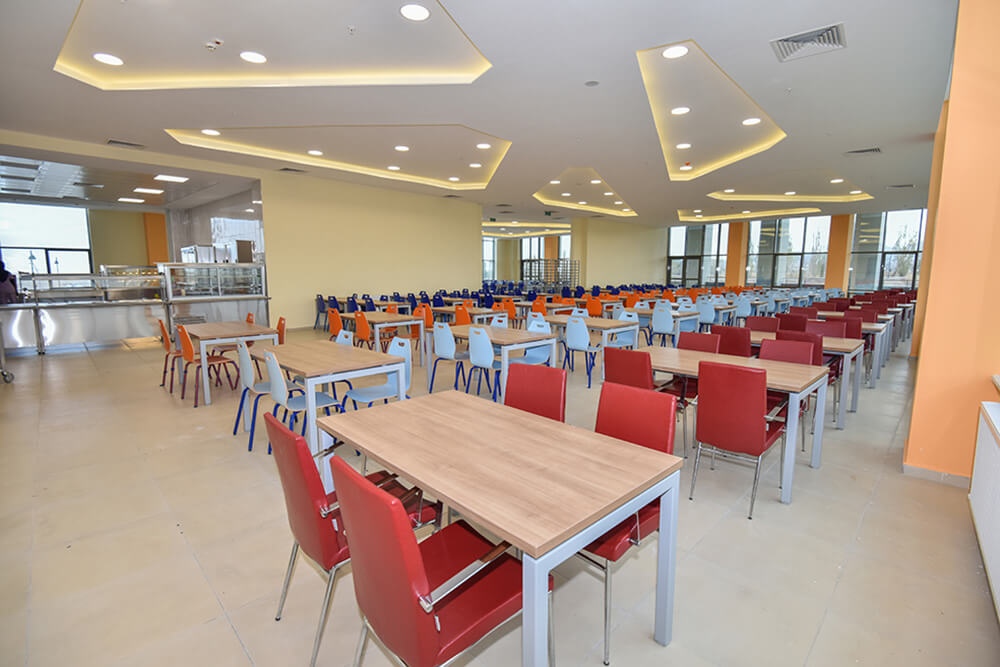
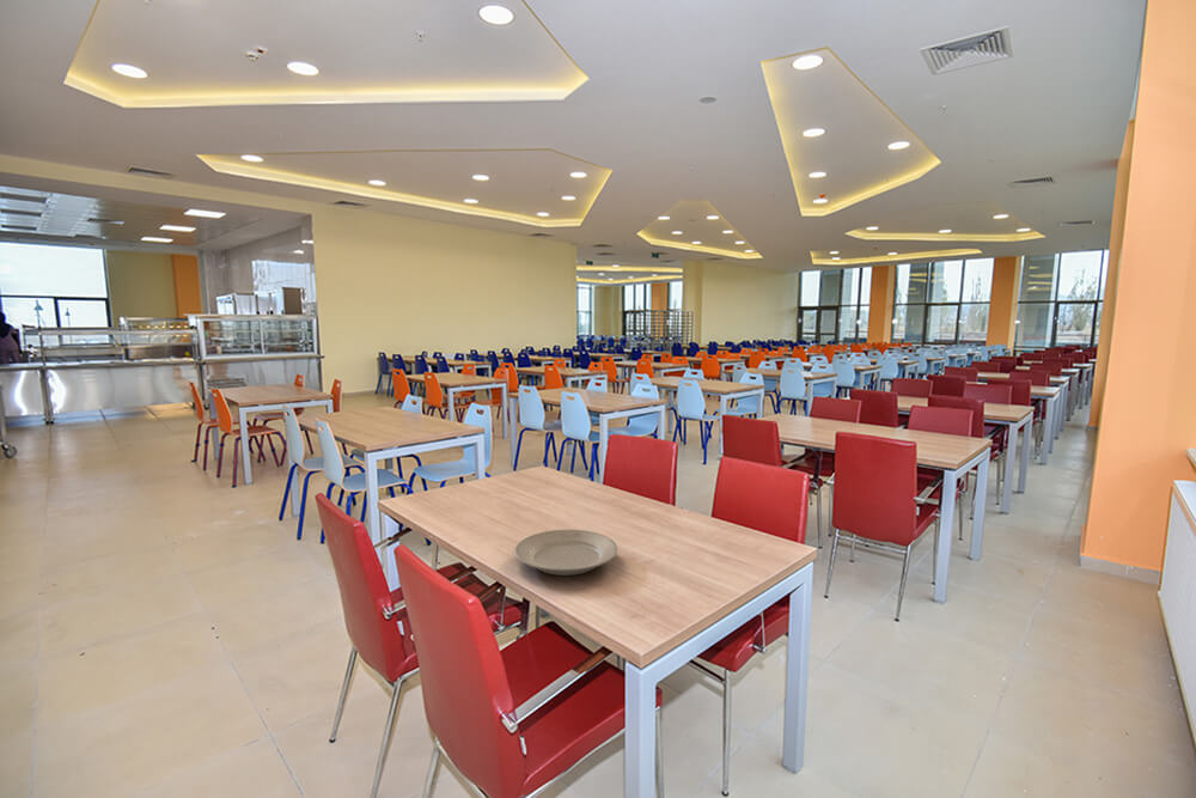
+ plate (566, 554)
